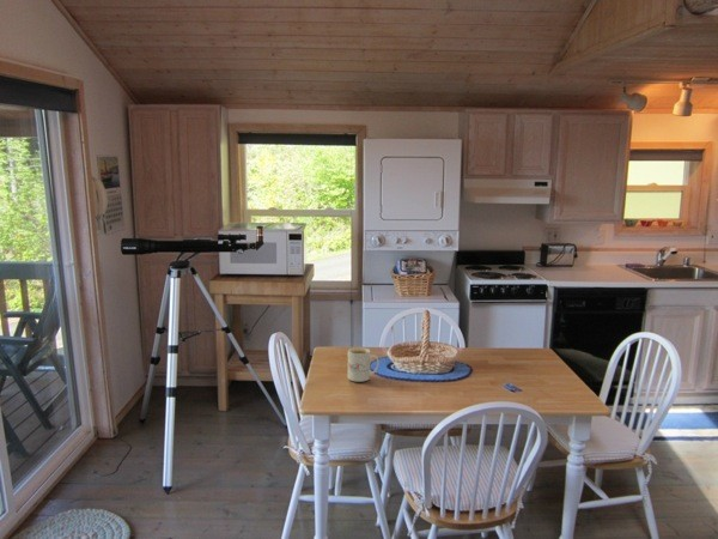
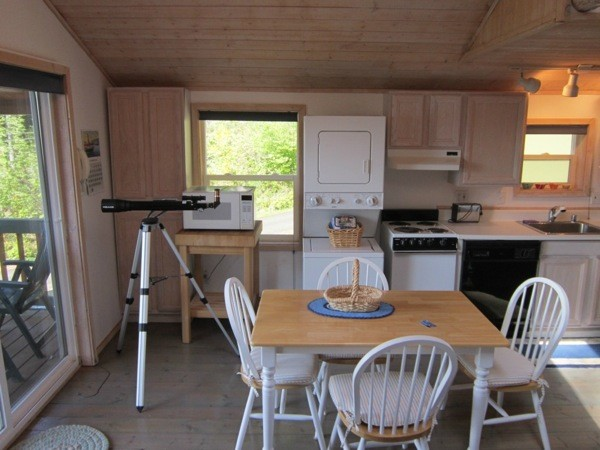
- mug (363, 364)
